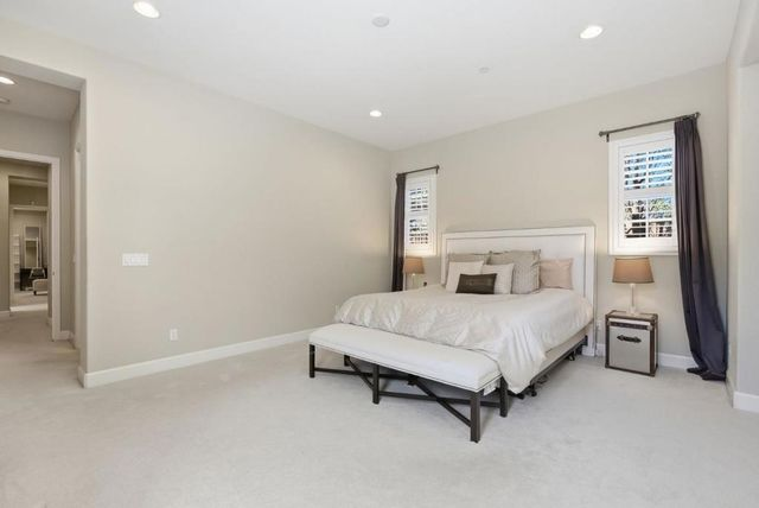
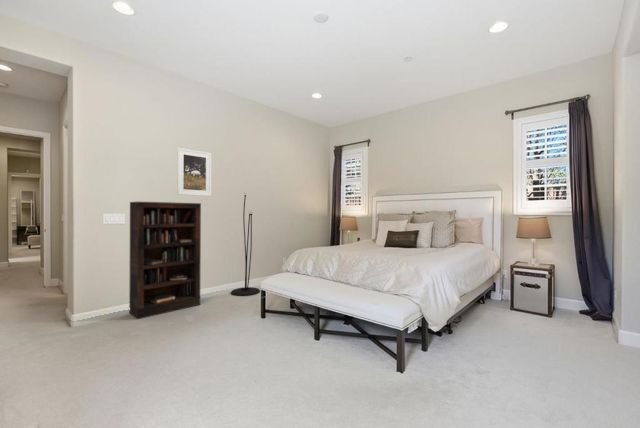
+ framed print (194, 173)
+ bookcase (166, 255)
+ floor lamp (245, 242)
